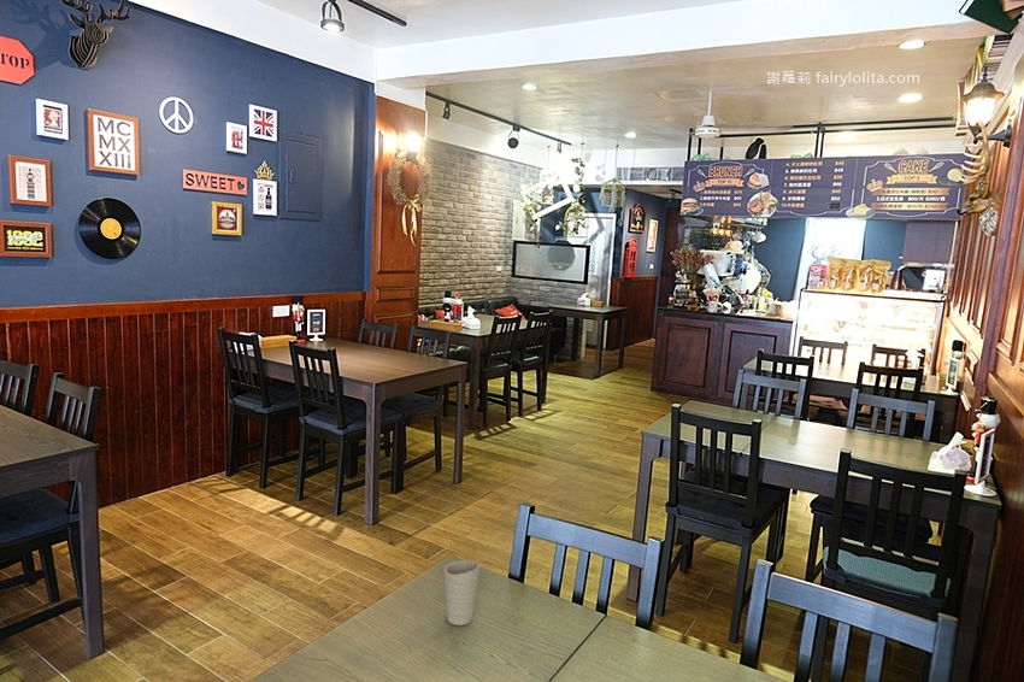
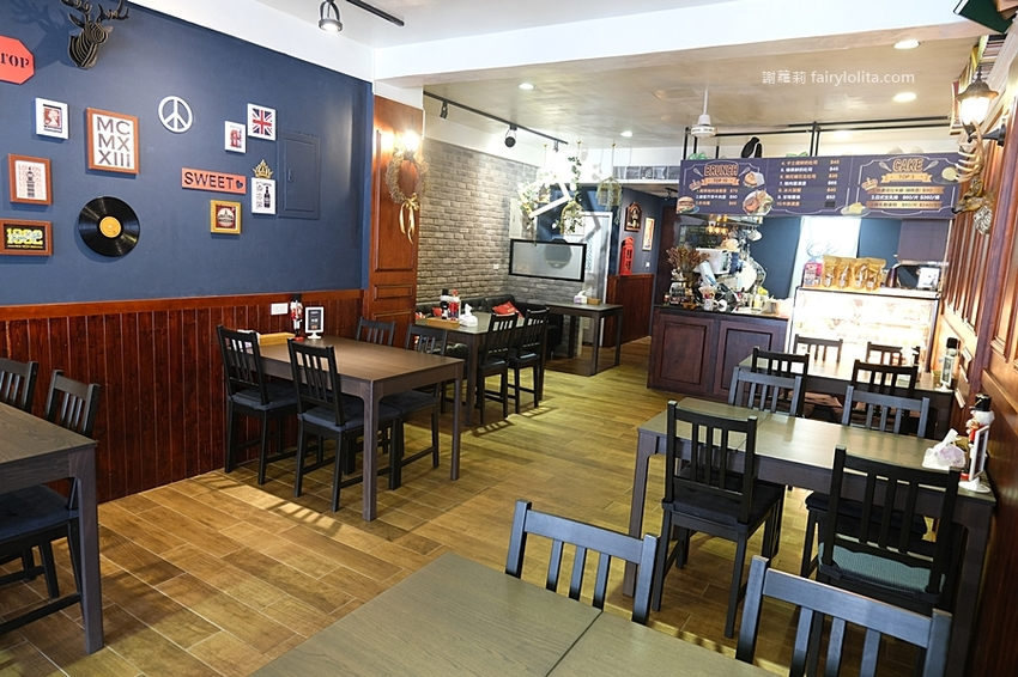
- cup (460, 590)
